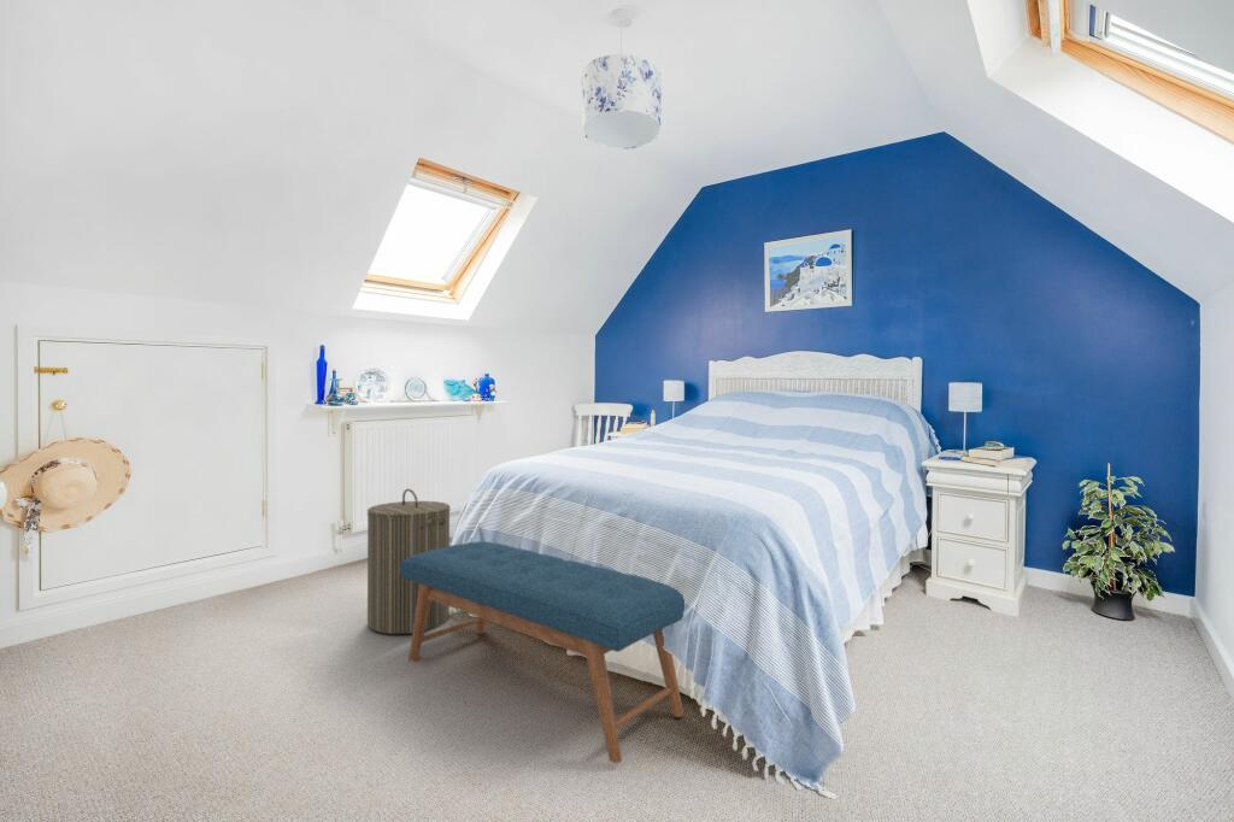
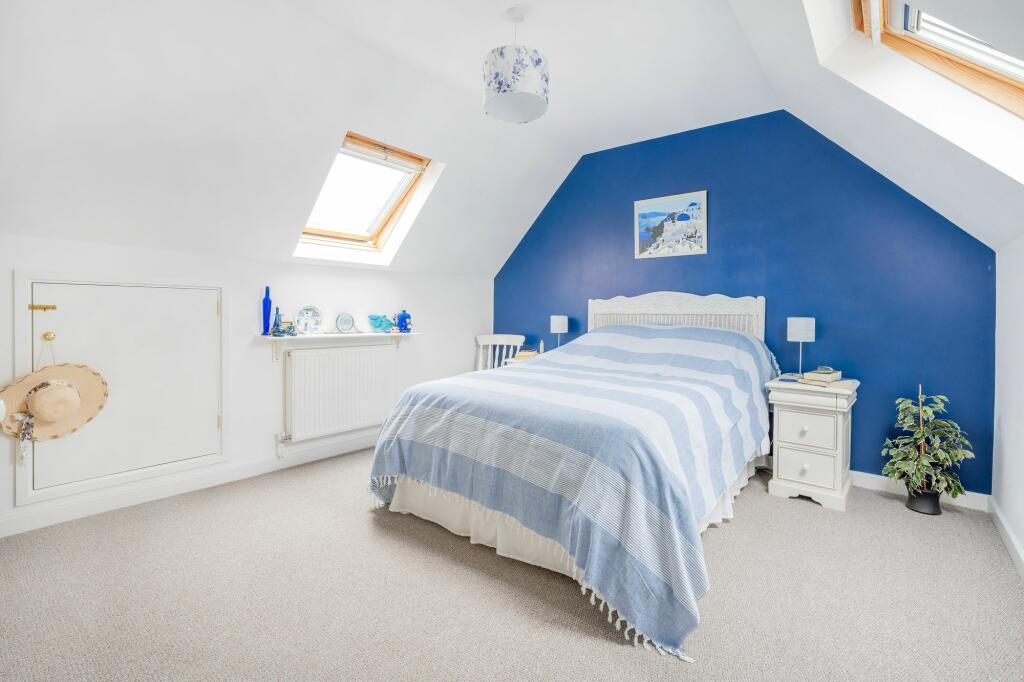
- laundry hamper (409, 554)
- bench (533, 624)
